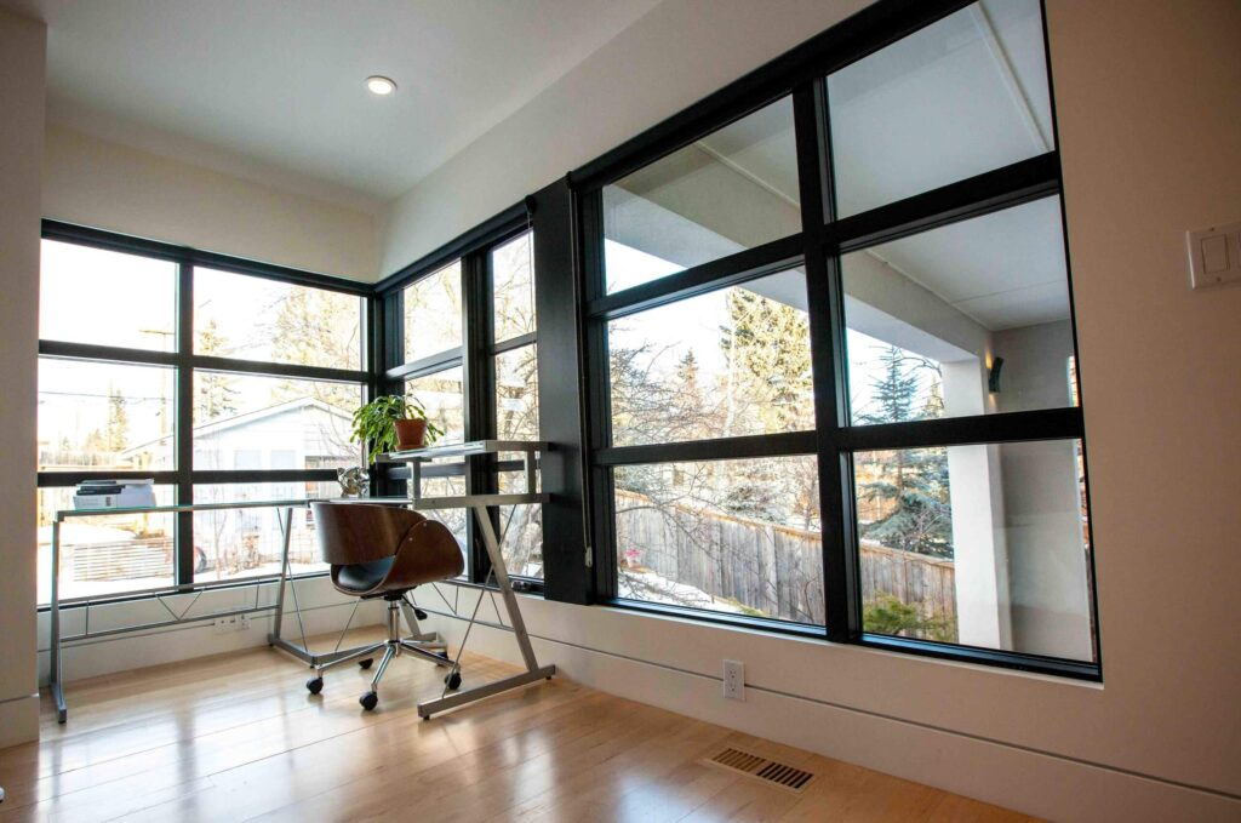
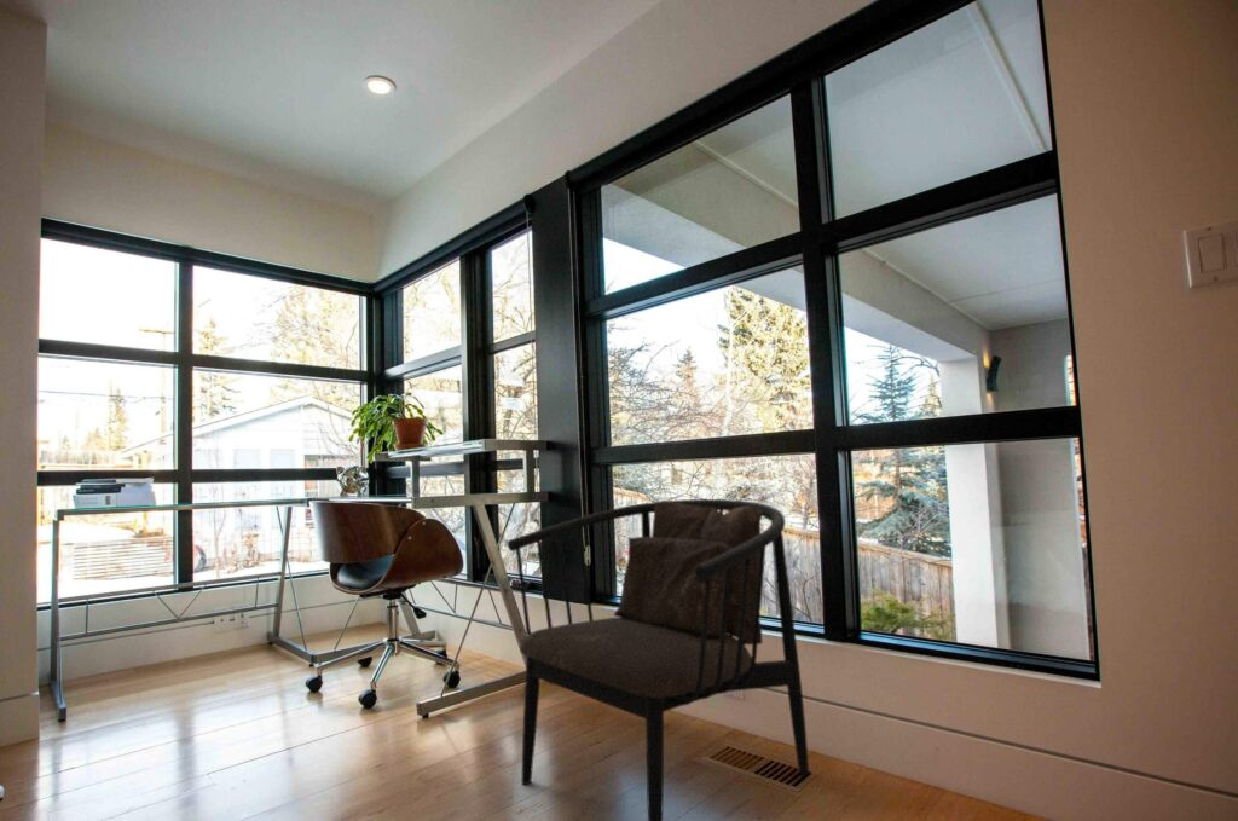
+ armchair (659, 638)
